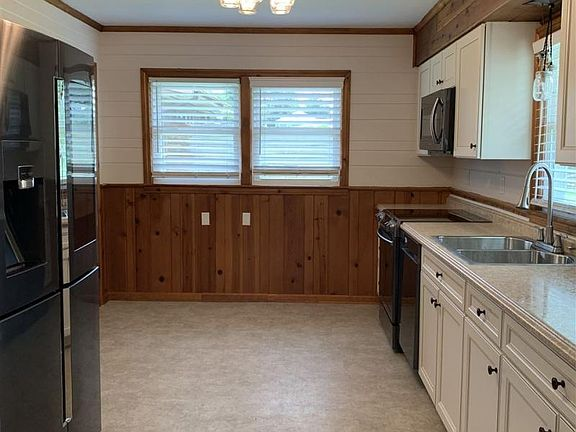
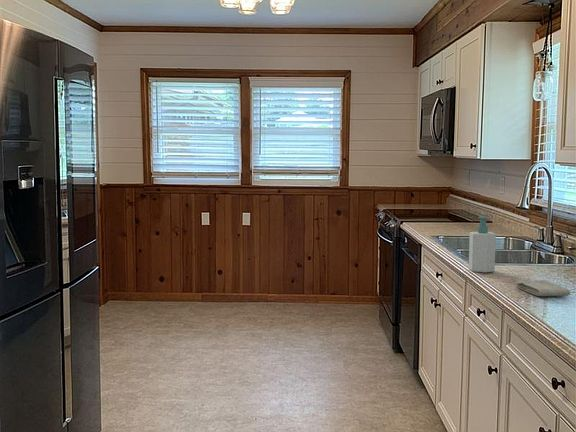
+ soap bottle (482, 243)
+ washcloth (541, 287)
